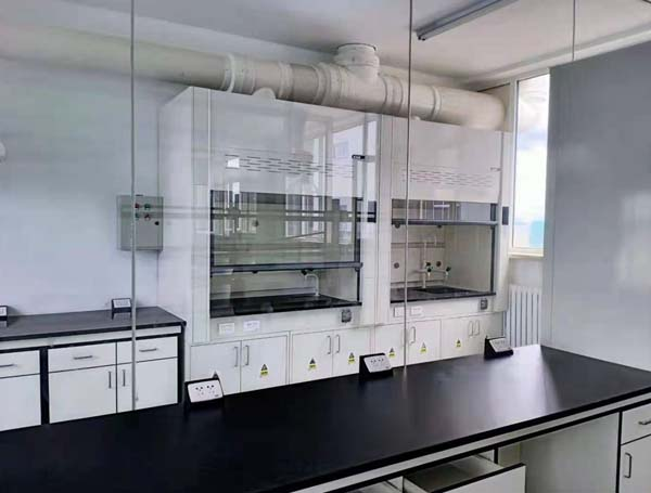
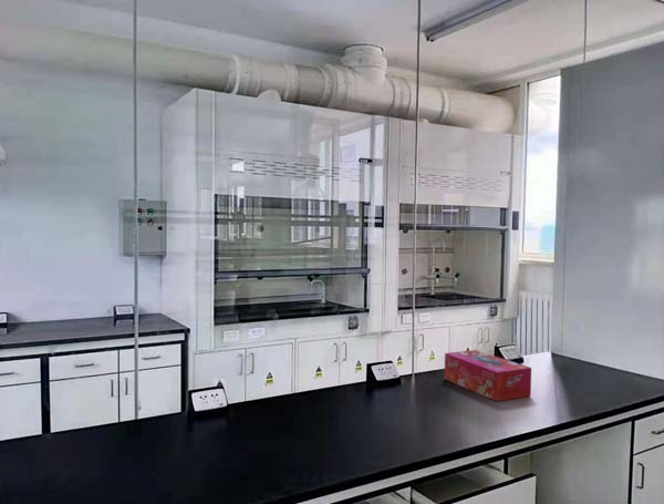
+ tissue box (485, 373)
